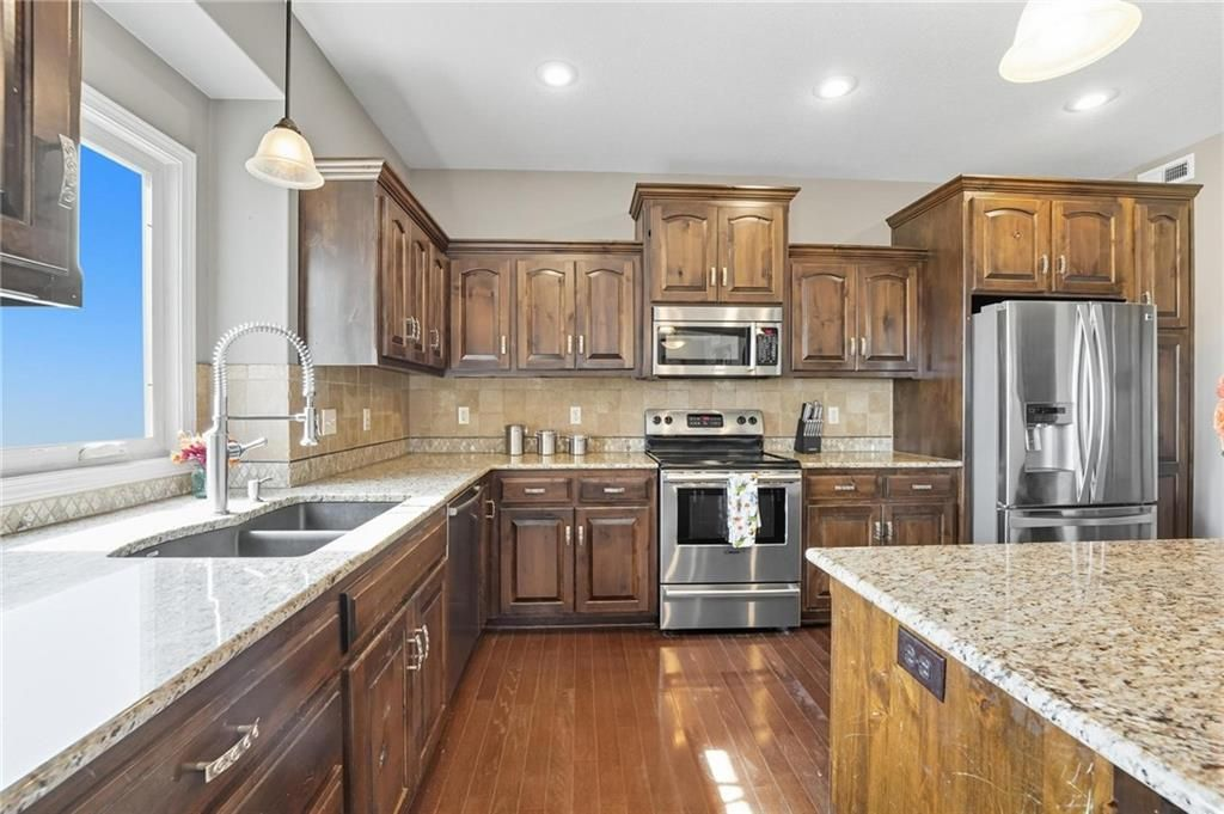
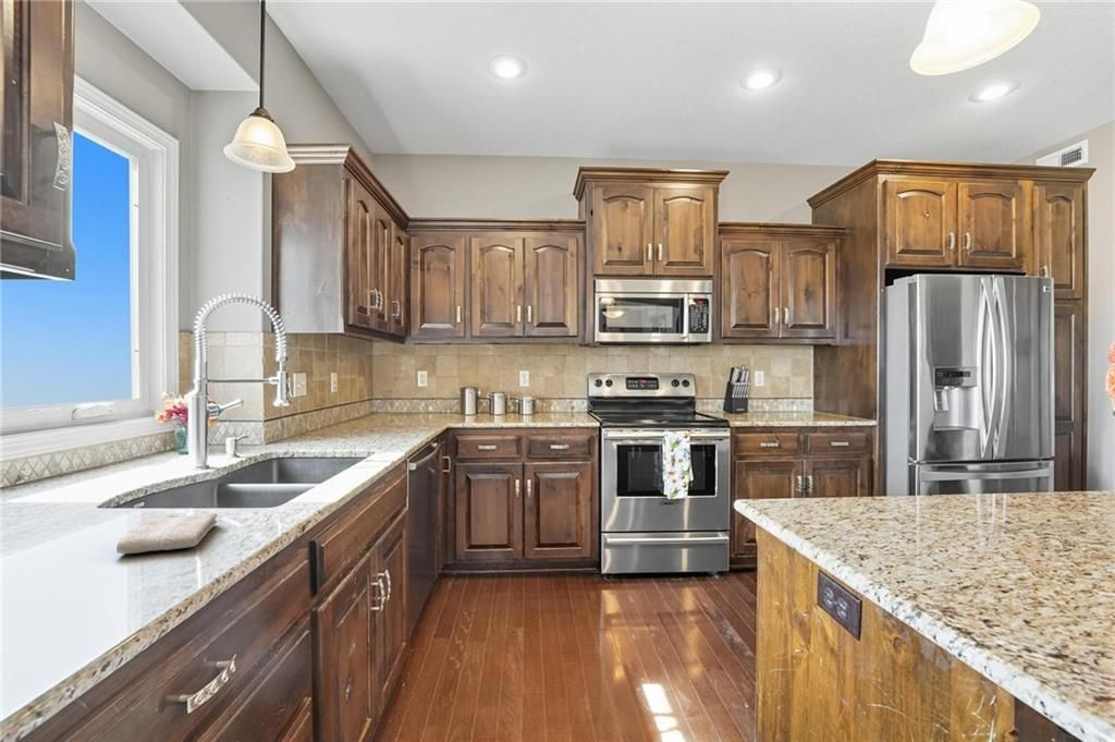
+ washcloth (172, 531)
